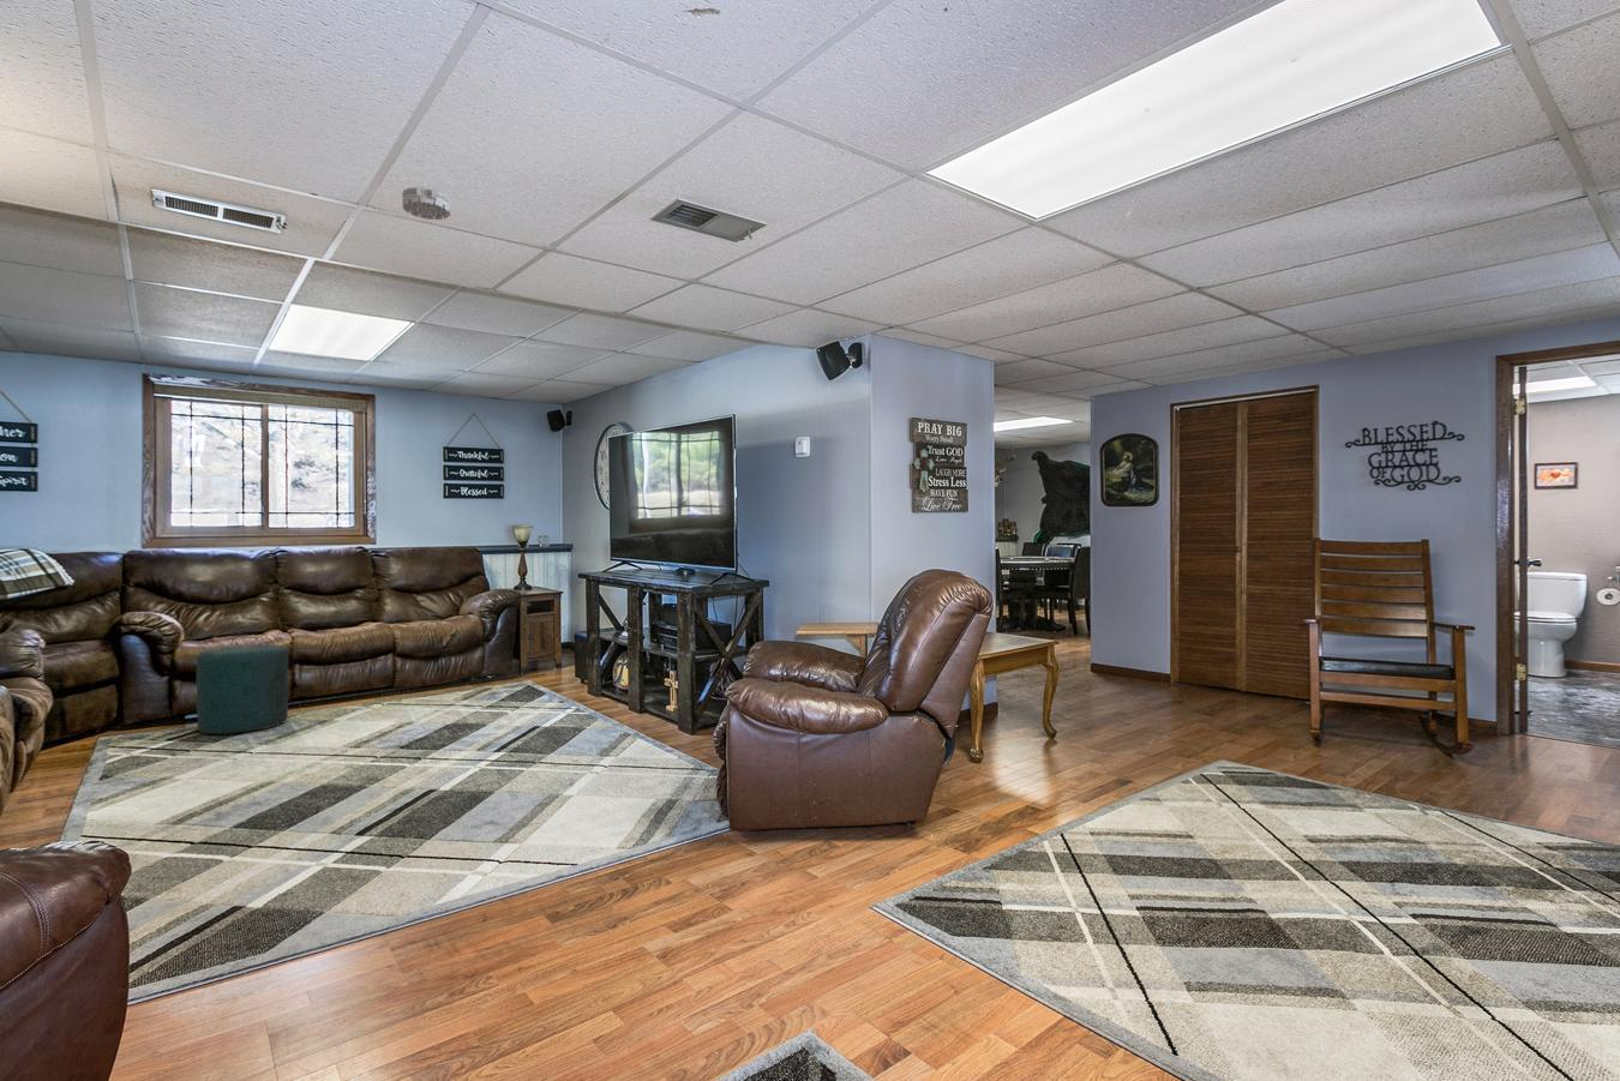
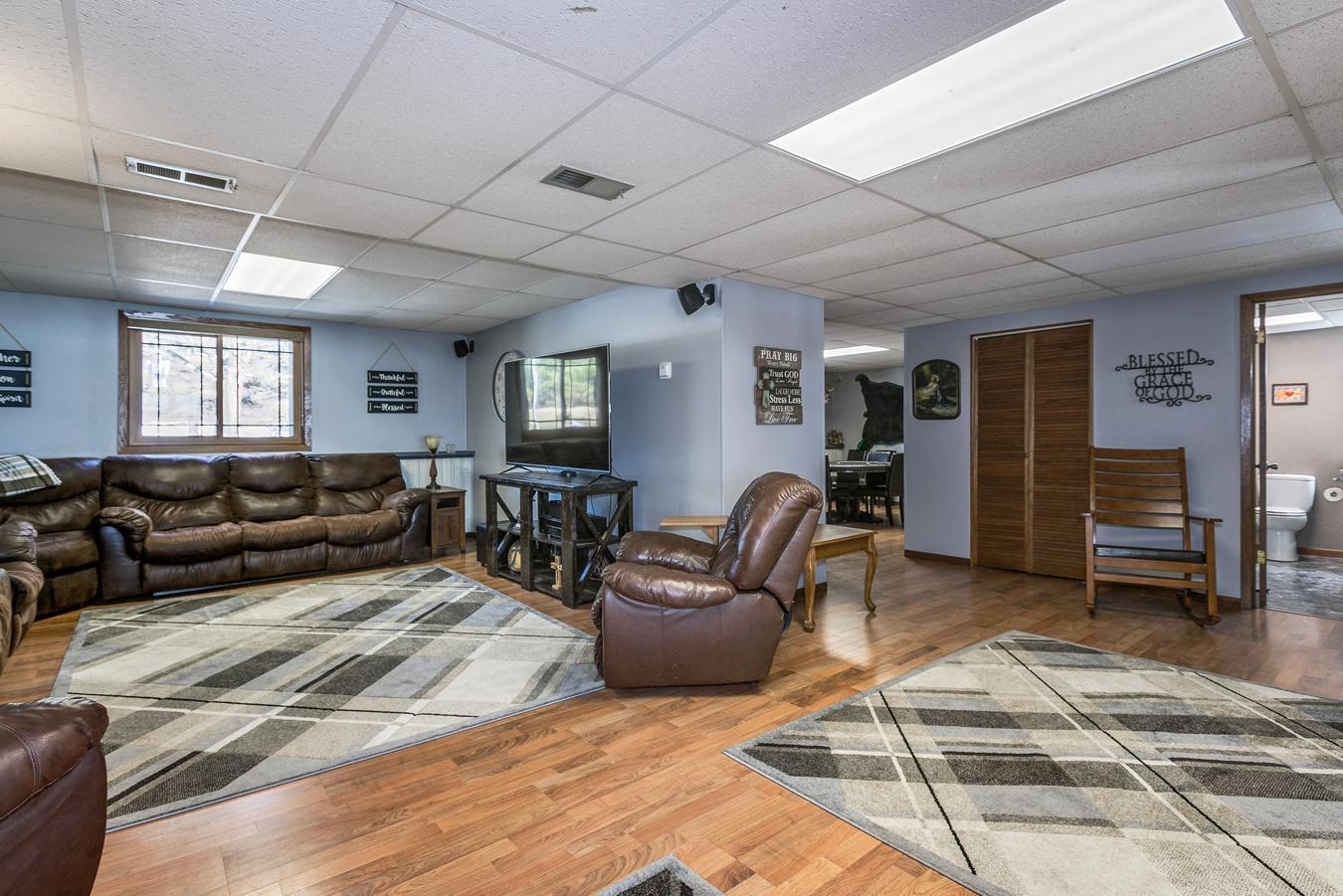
- smoke detector (426, 201)
- ottoman (244, 686)
